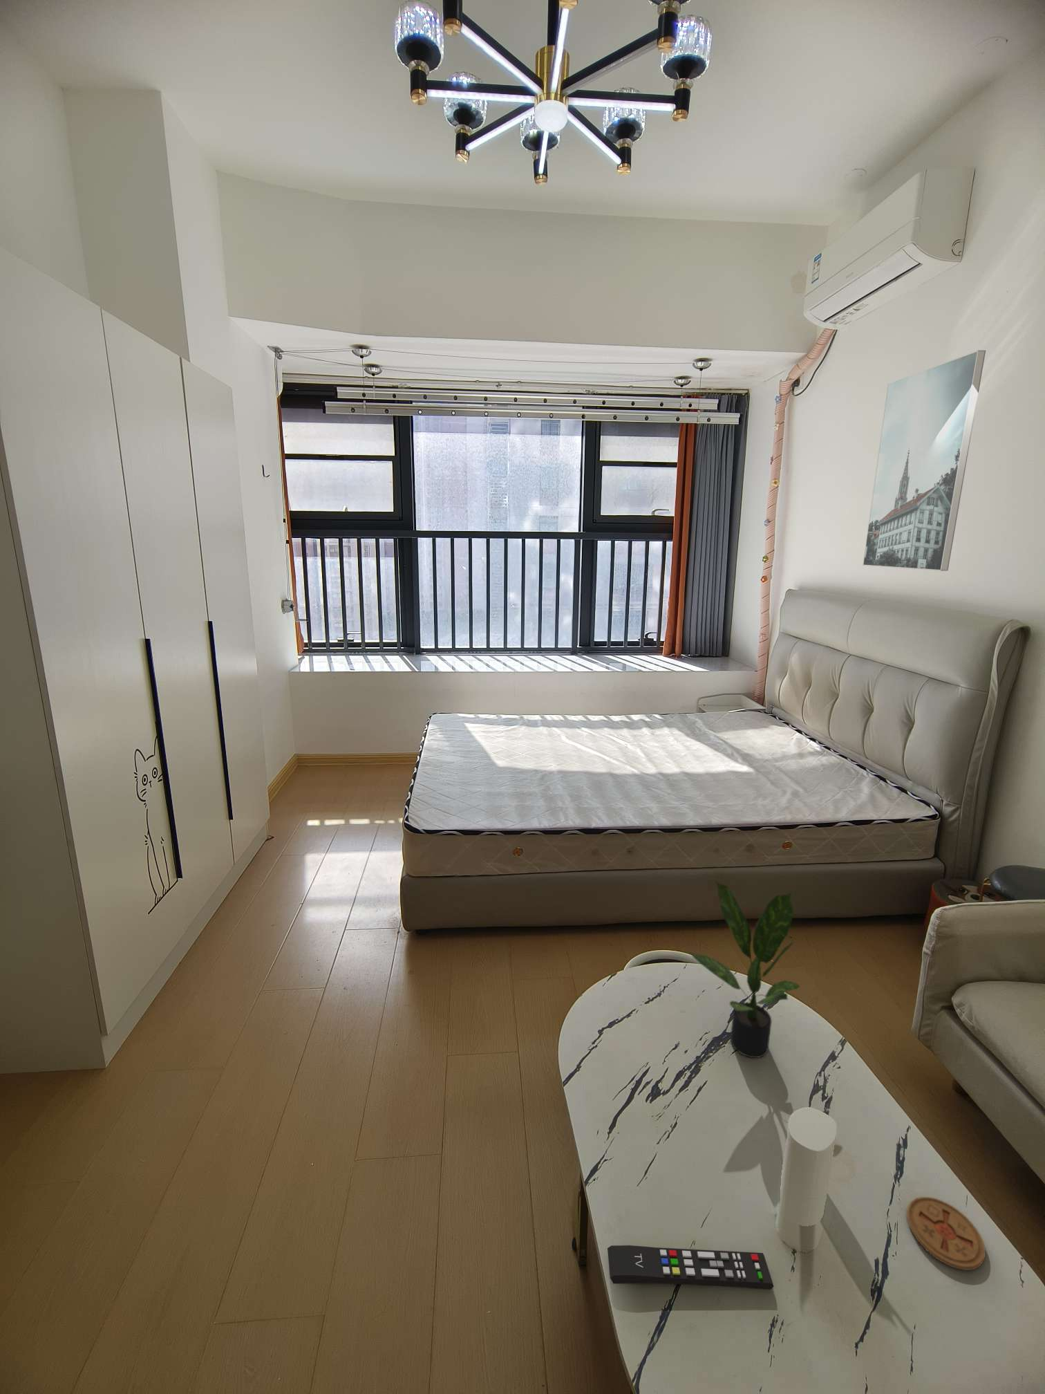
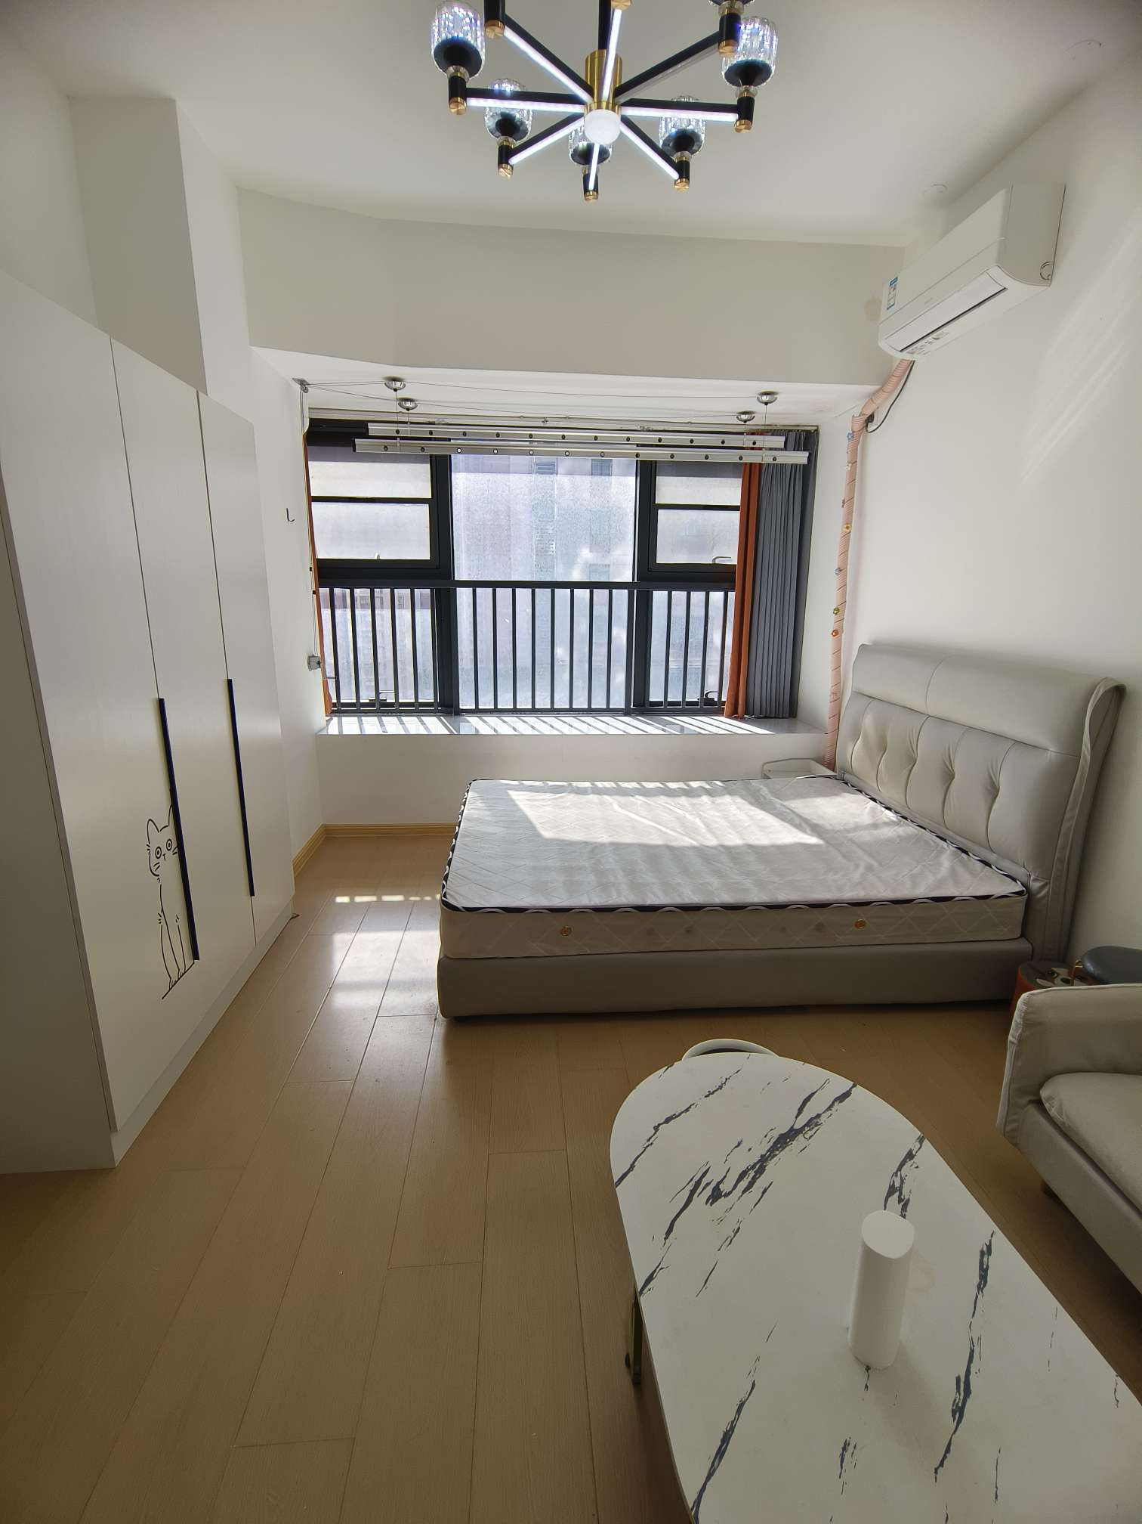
- remote control (688, 1266)
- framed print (915, 472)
- potted plant (748, 973)
- coaster (945, 1232)
